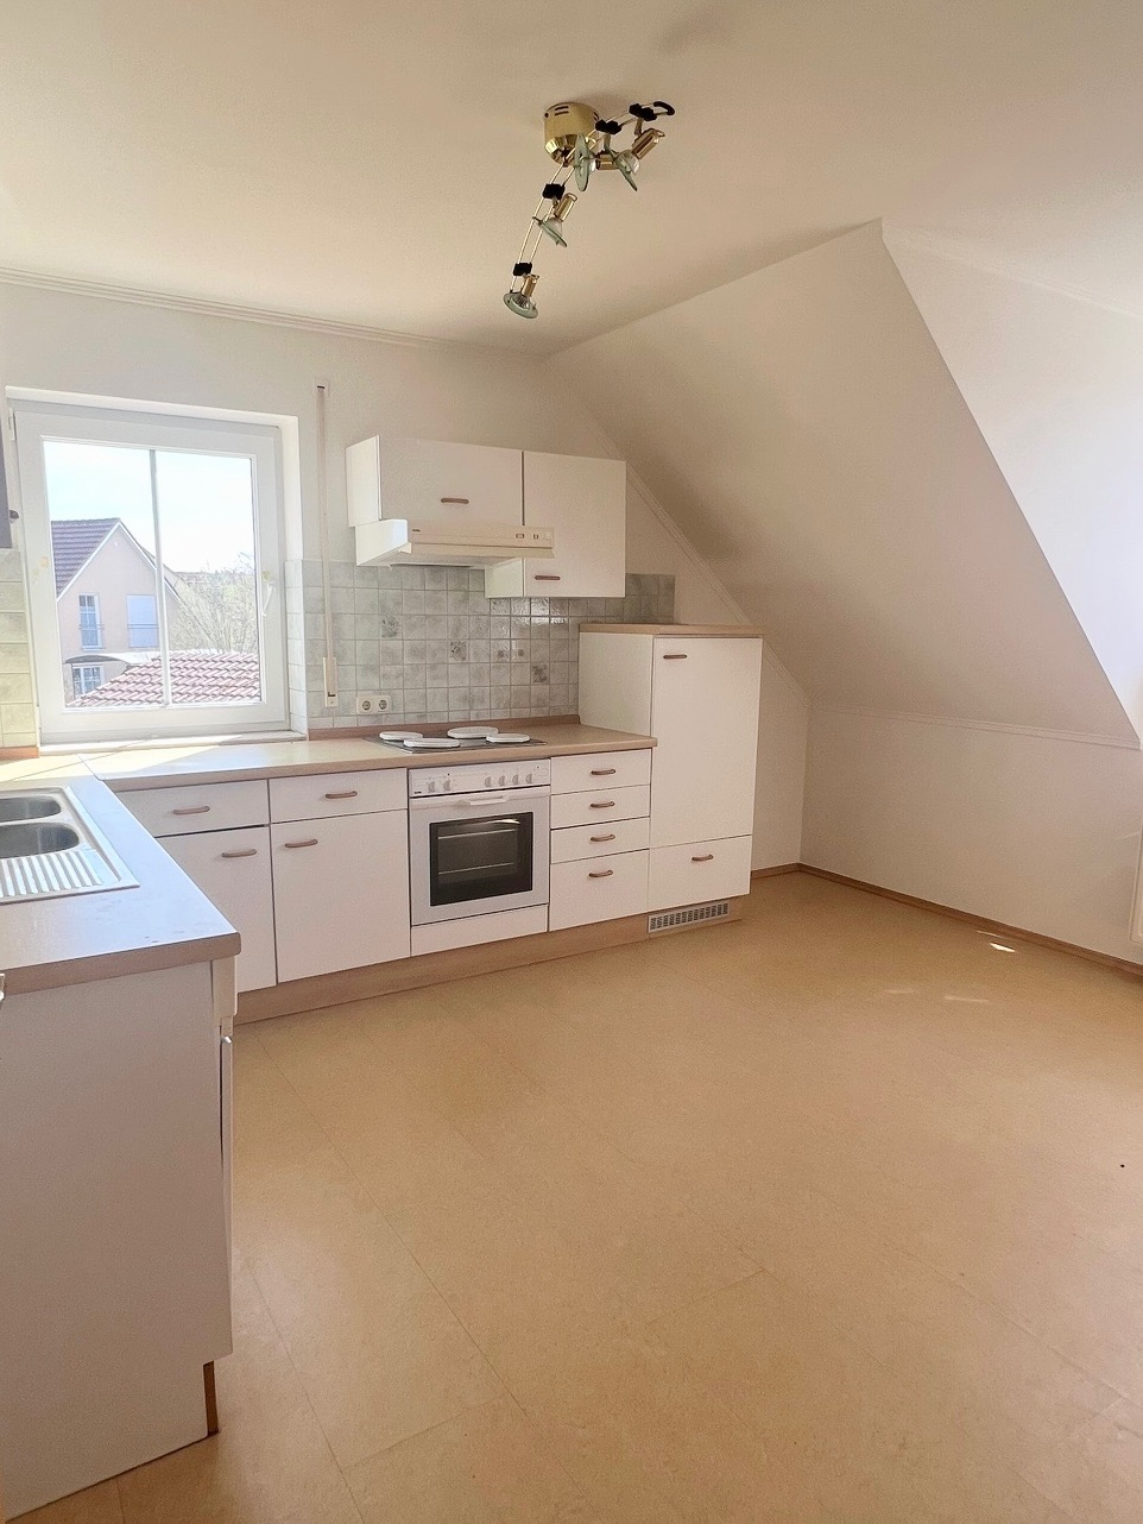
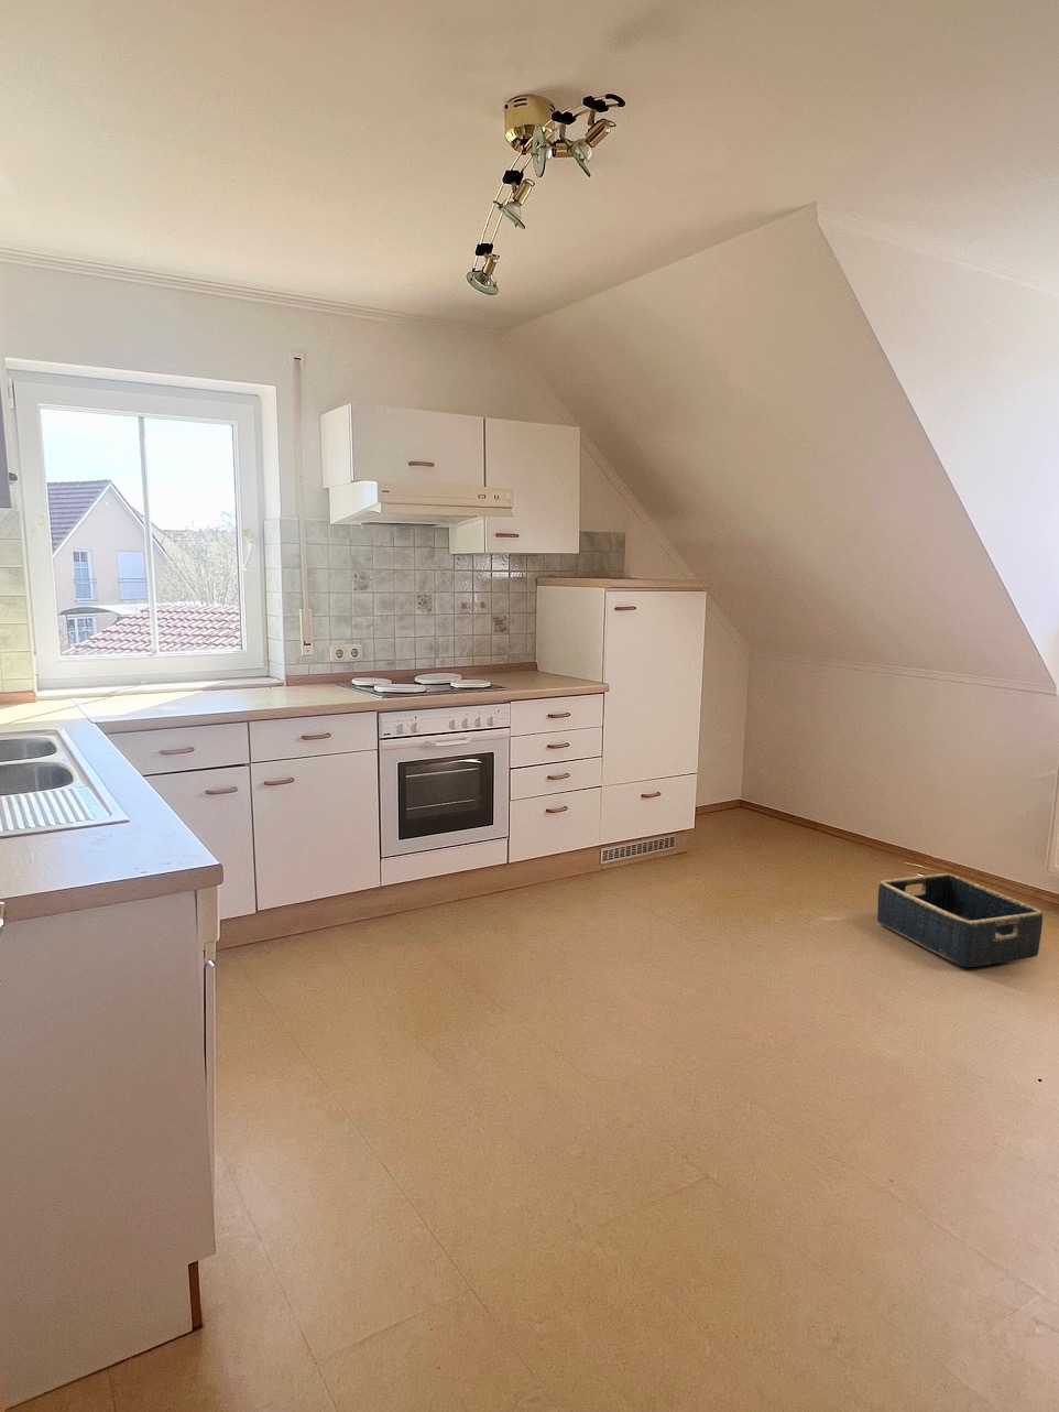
+ basket (956, 918)
